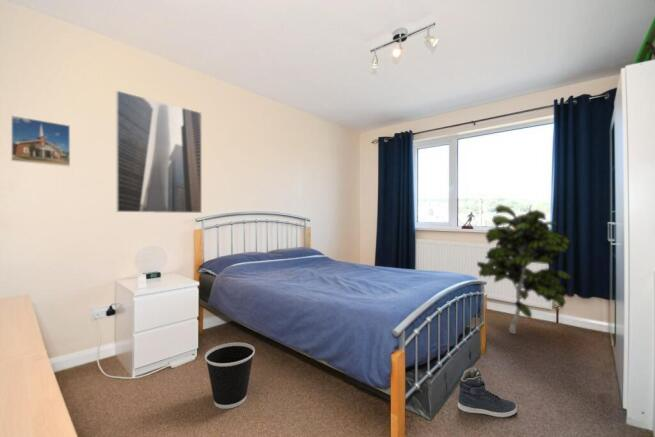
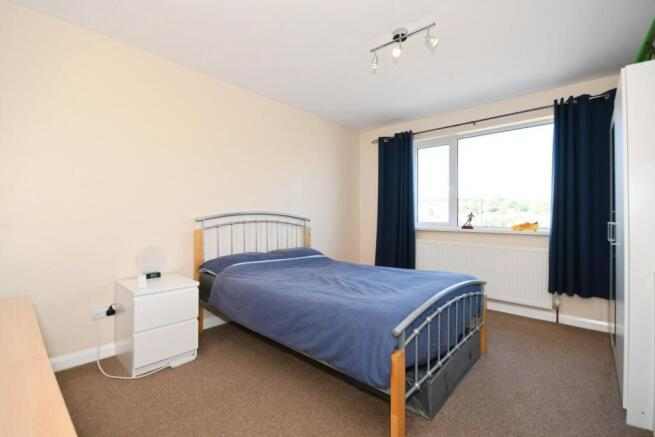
- sneaker (486, 390)
- wastebasket (230, 375)
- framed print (42, 142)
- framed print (162, 157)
- indoor plant (521, 268)
